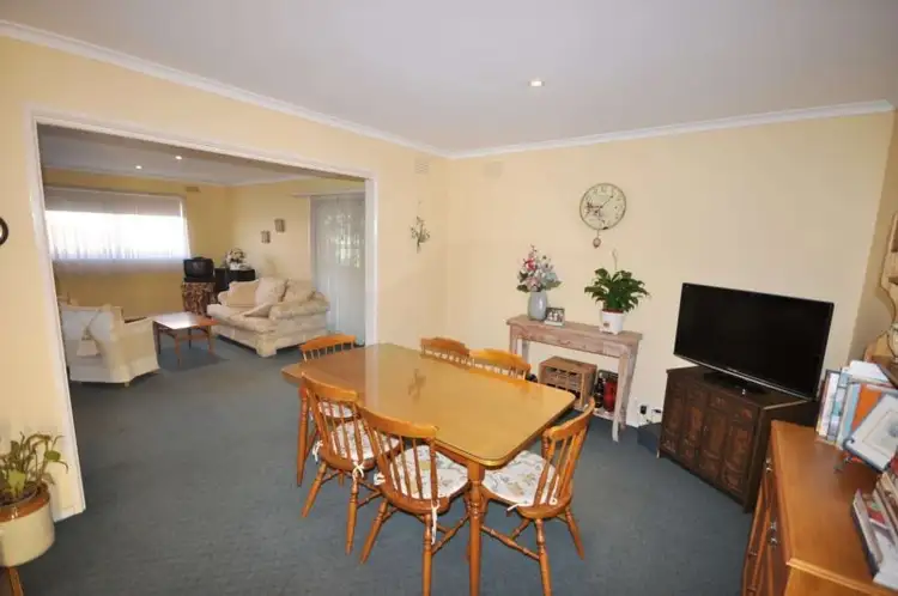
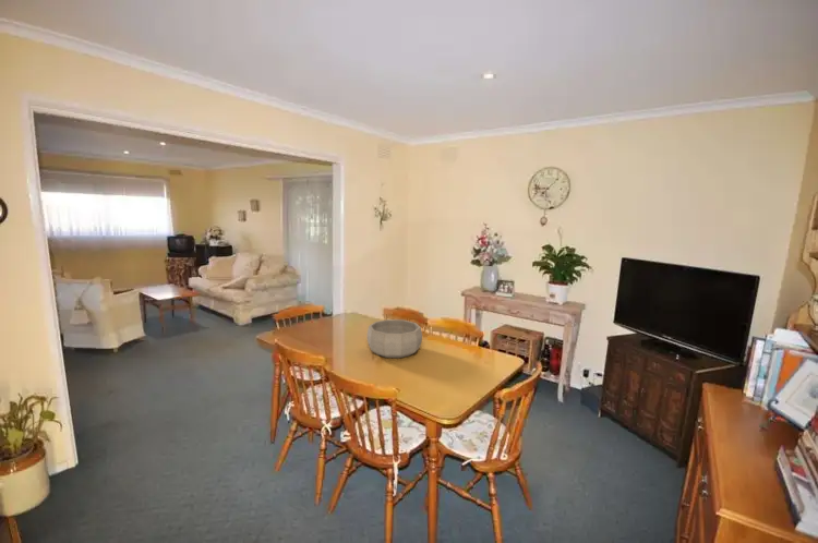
+ decorative bowl (394, 338)
